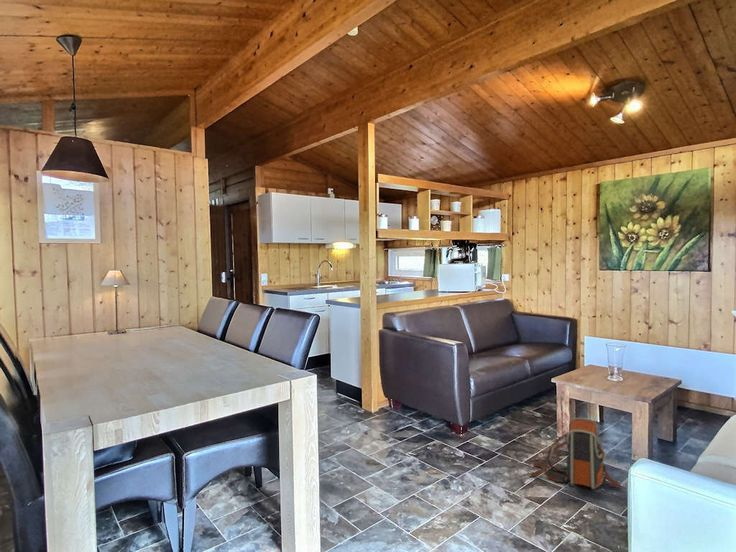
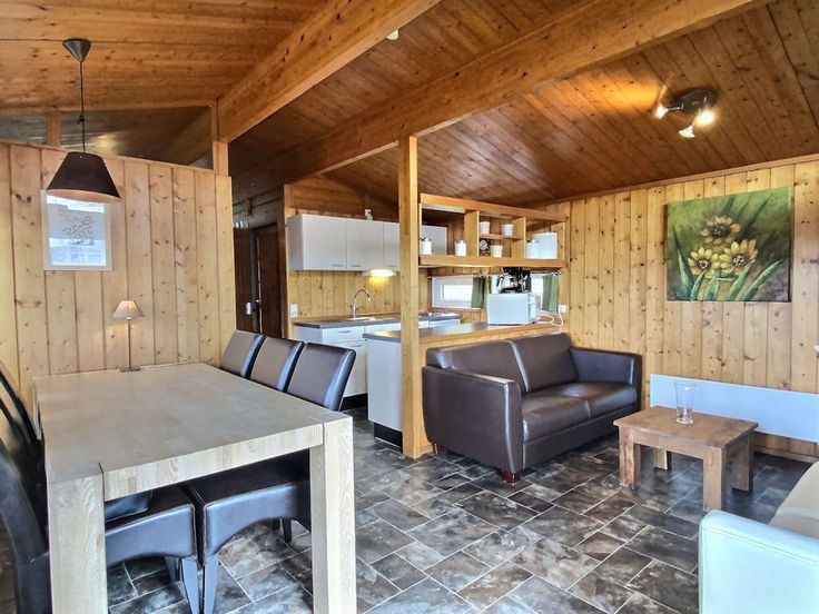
- backpack (574, 451)
